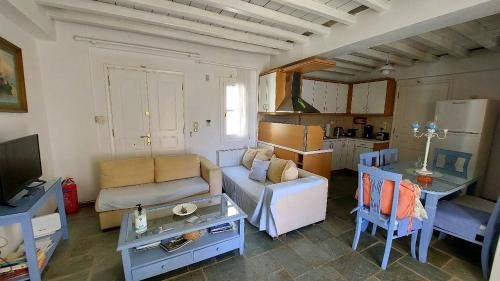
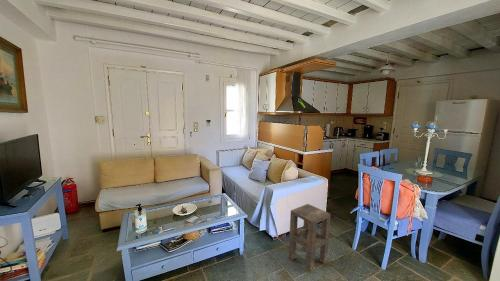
+ side table (308, 236)
